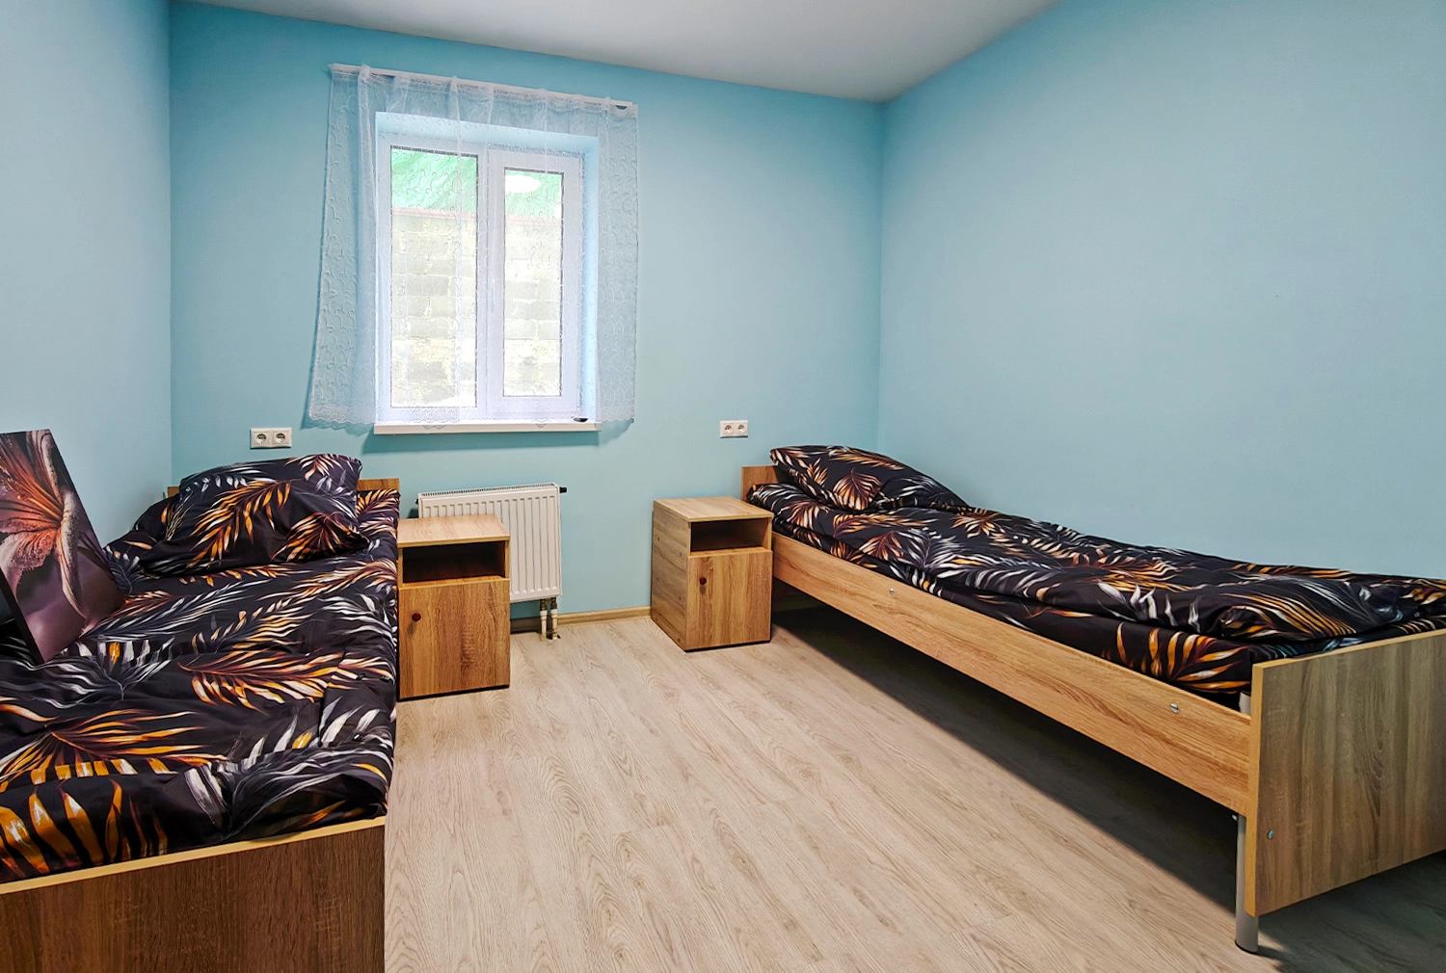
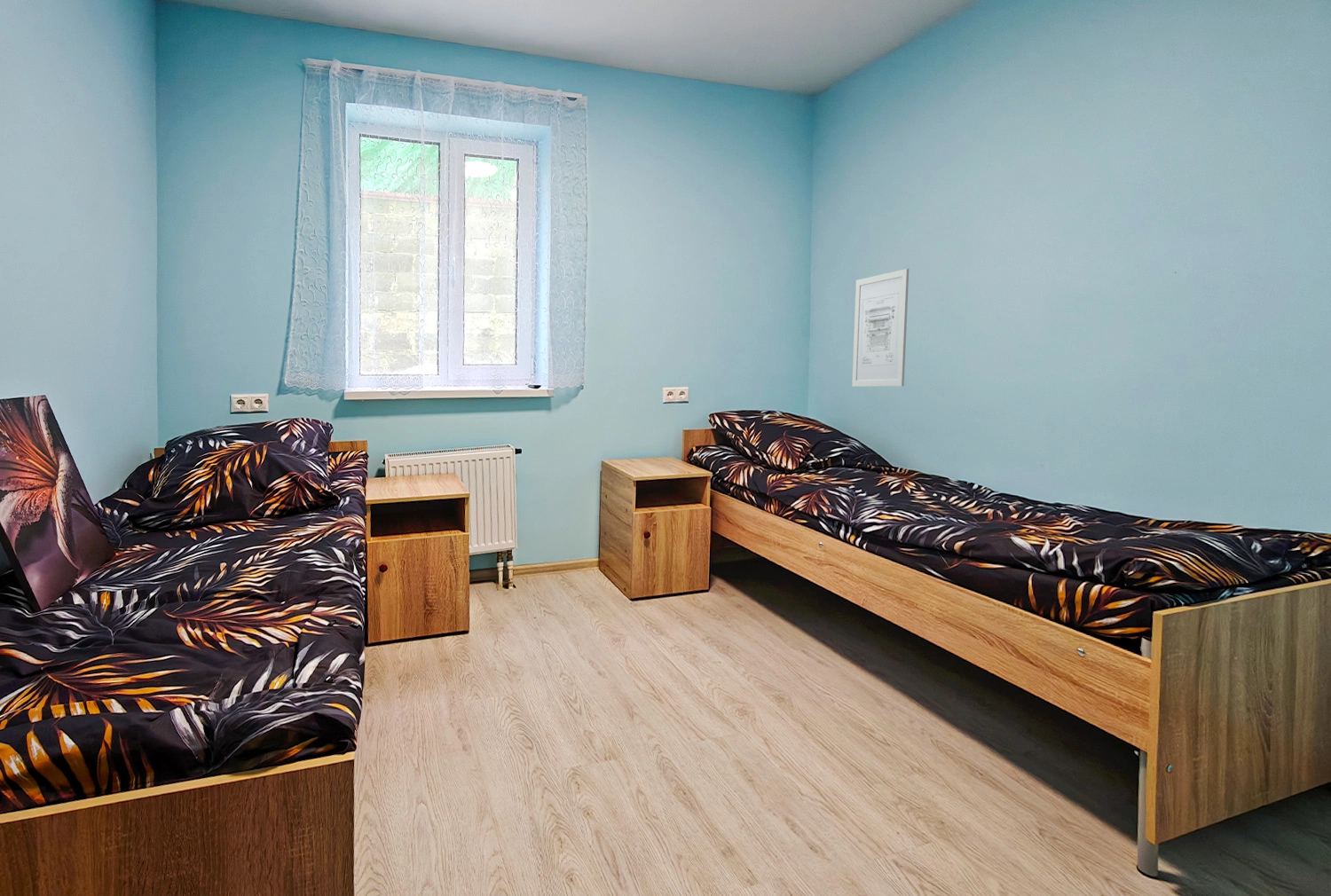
+ wall art (878, 330)
